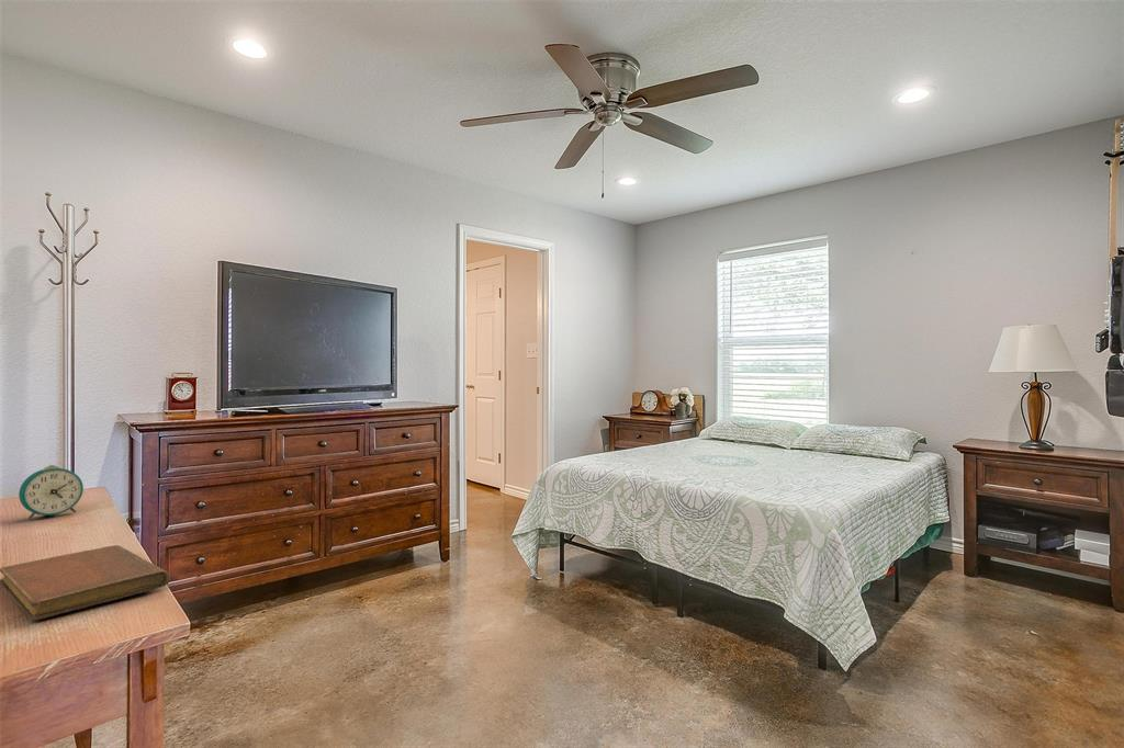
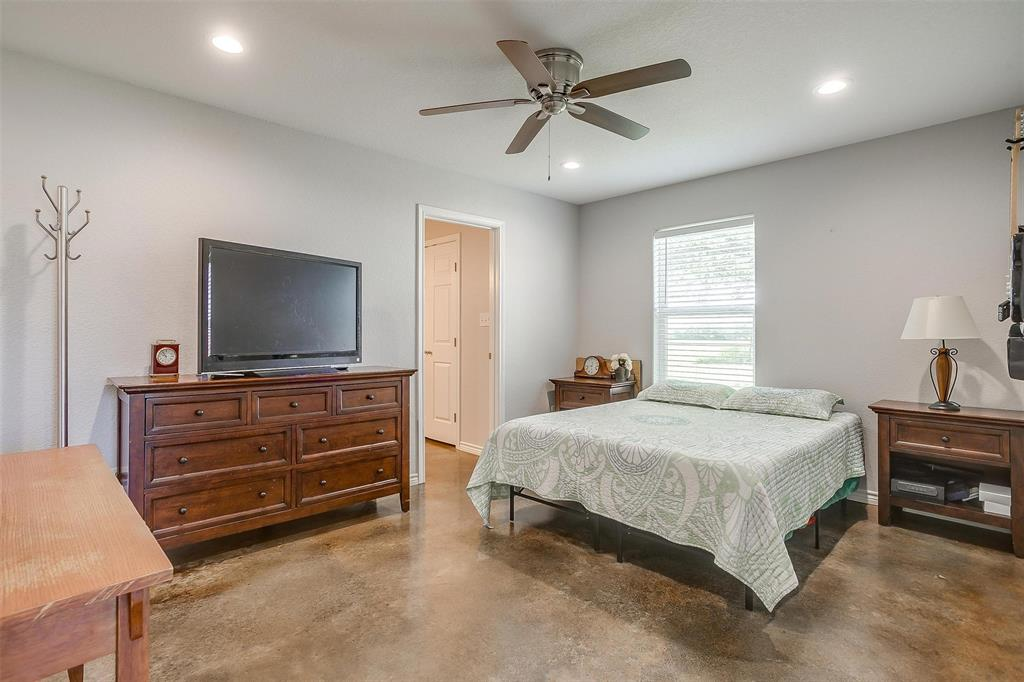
- alarm clock (50, 489)
- notebook (82, 576)
